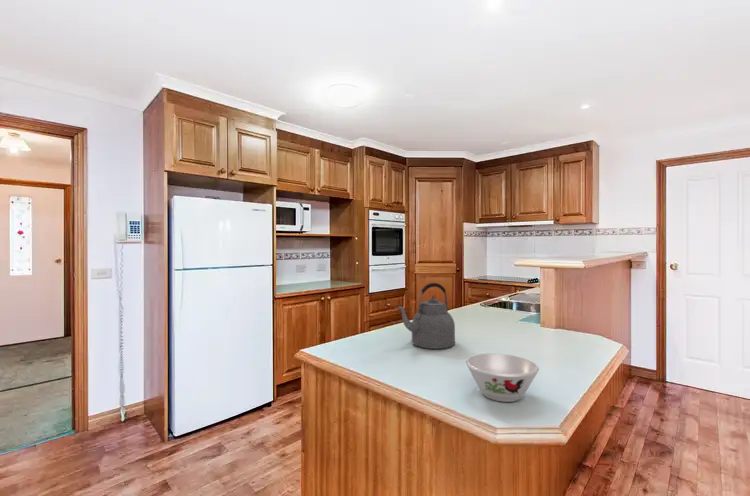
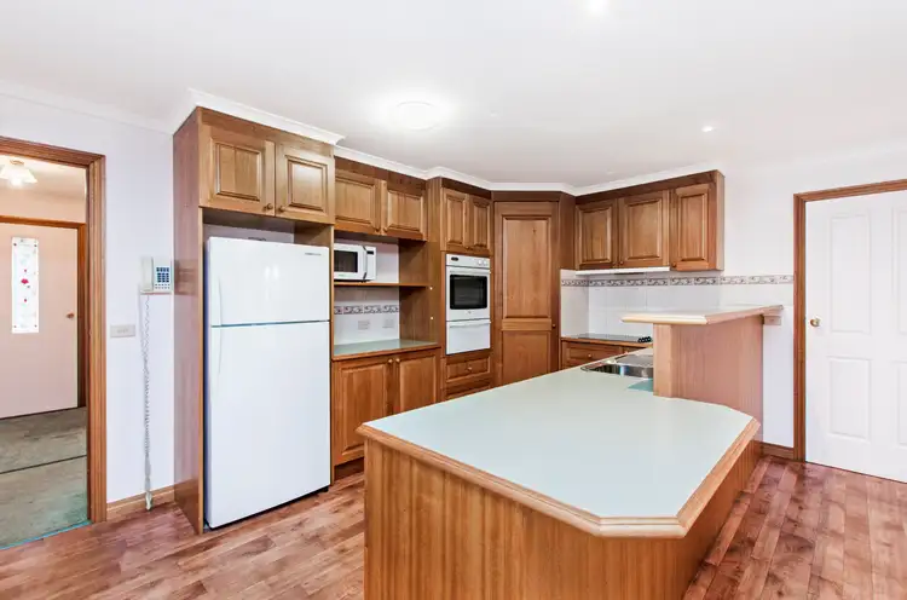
- kettle (424, 314)
- bowl (501, 378)
